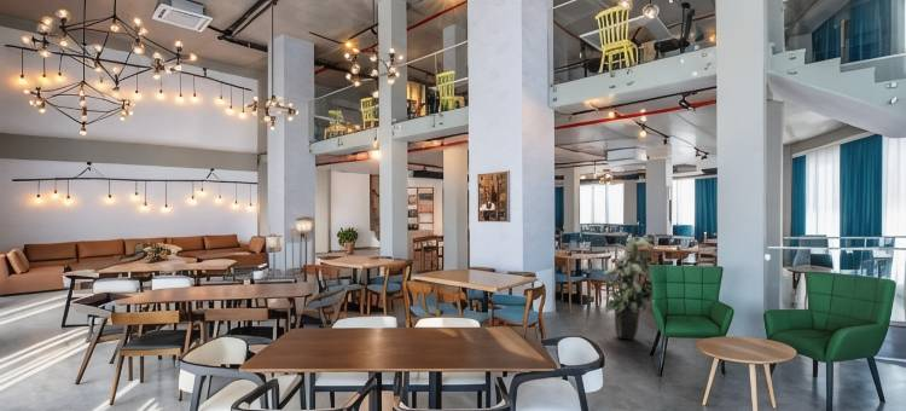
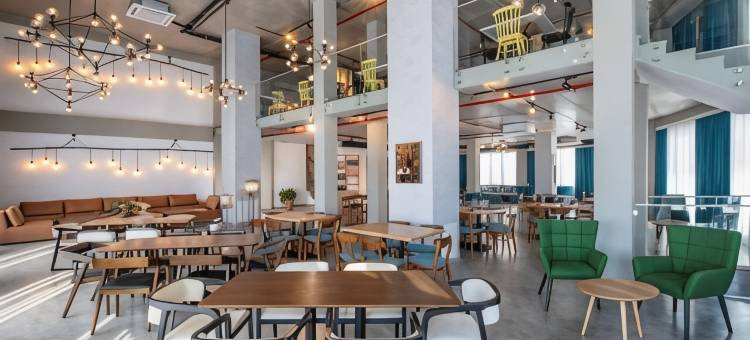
- indoor plant (628, 284)
